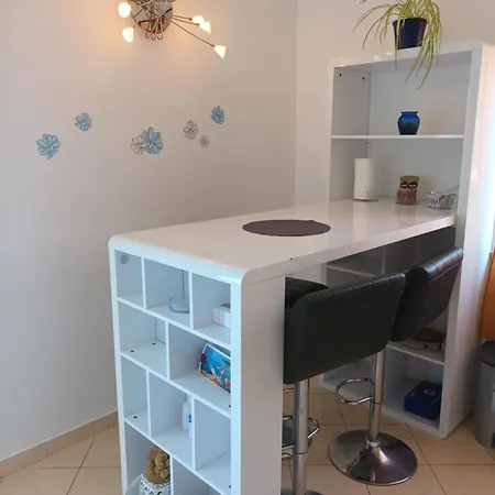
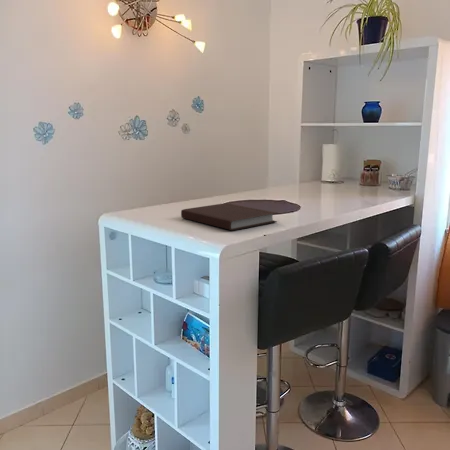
+ notebook (228, 215)
